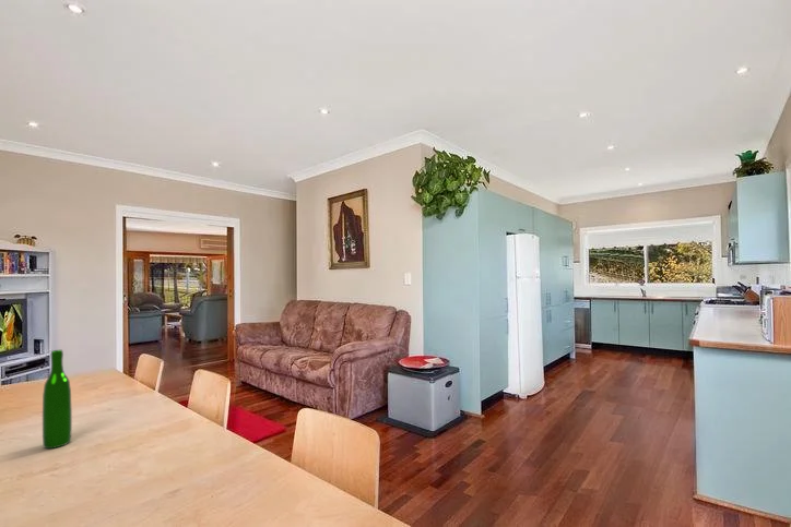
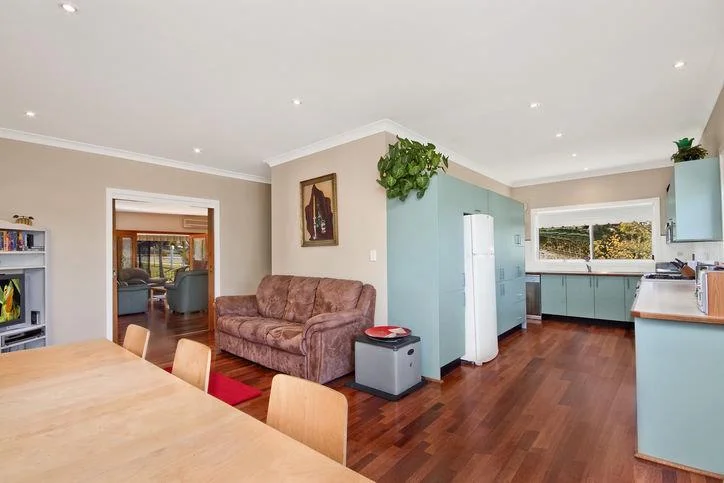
- wine bottle (57, 397)
